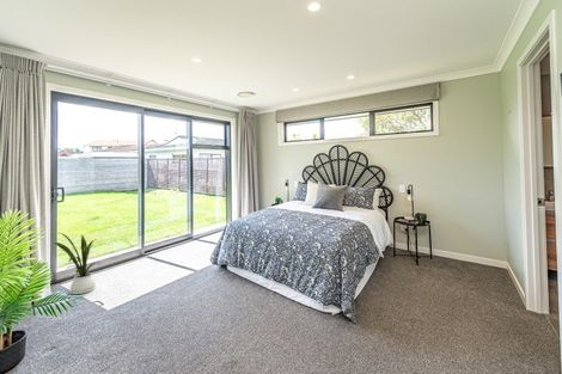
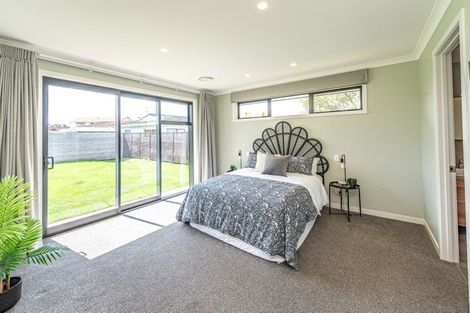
- house plant (79, 260)
